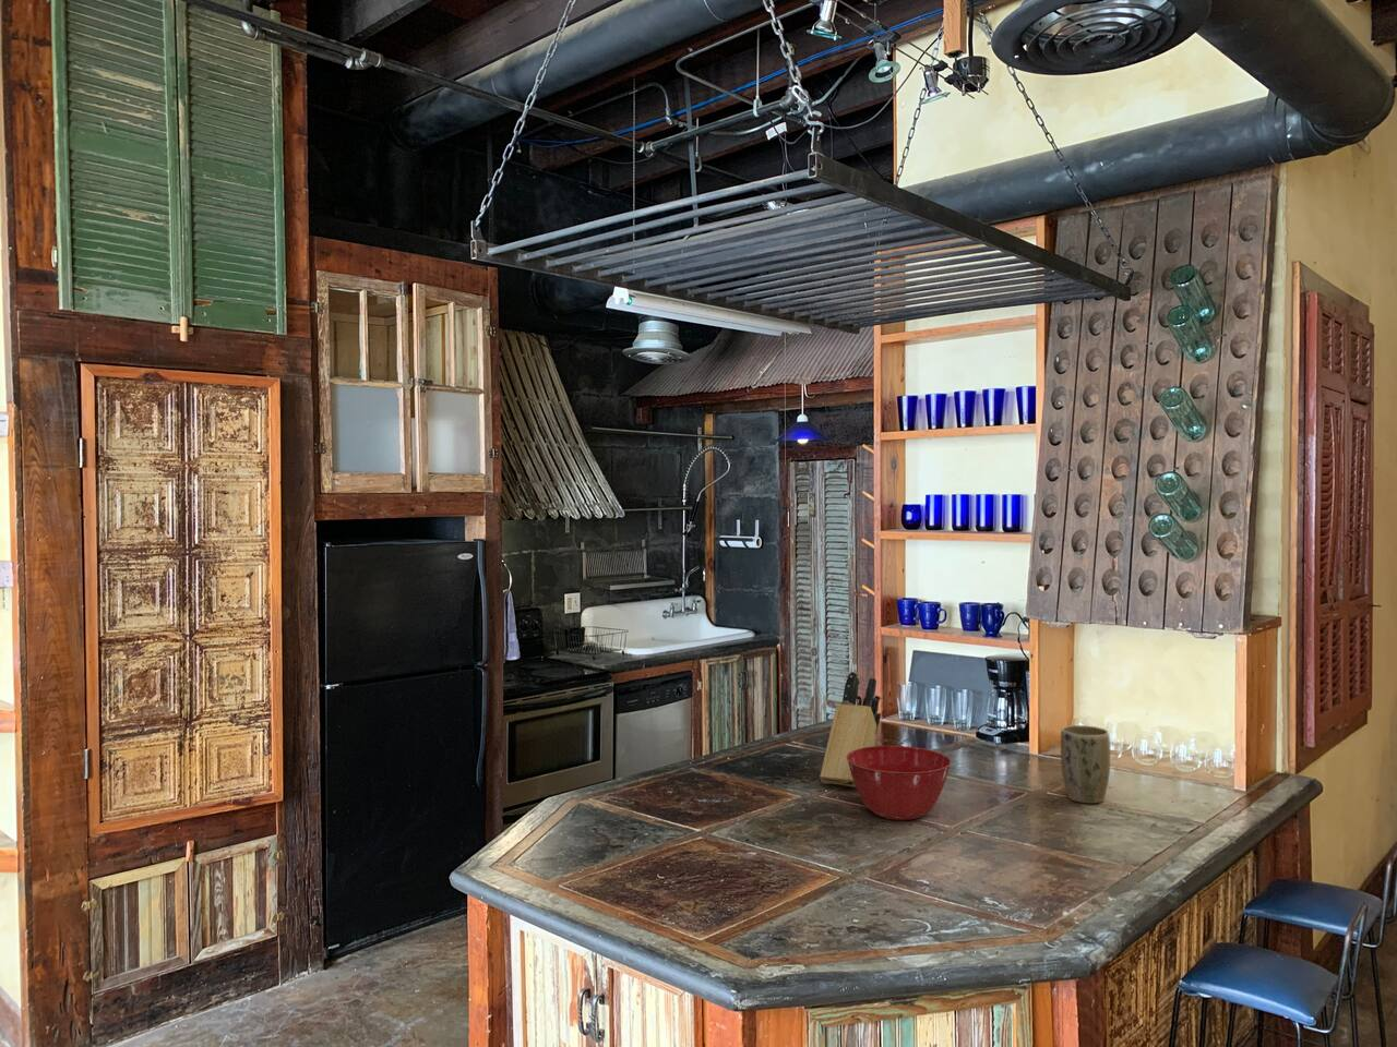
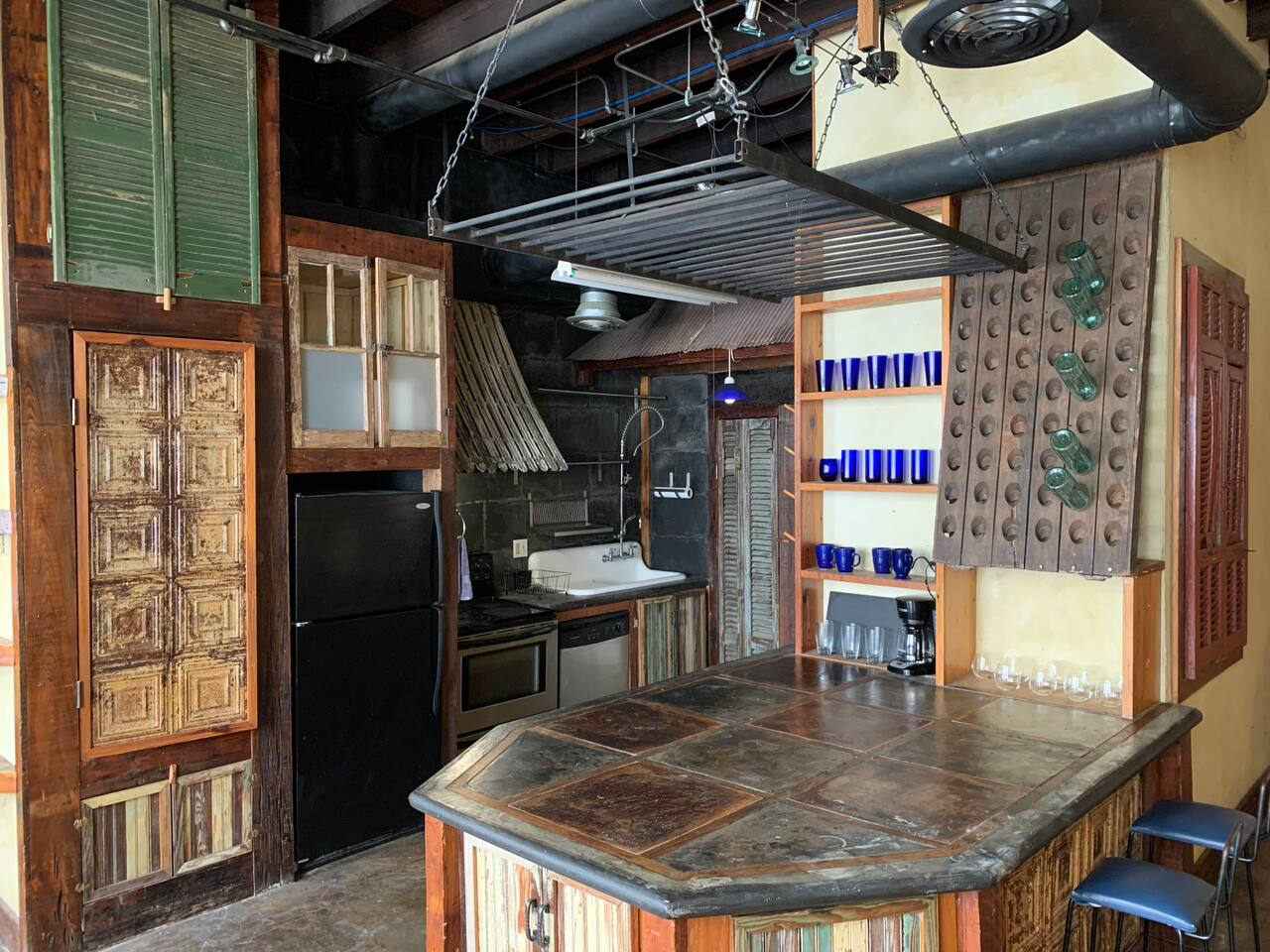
- mixing bowl (899, 785)
- knife block (853, 725)
- plant pot (1085, 763)
